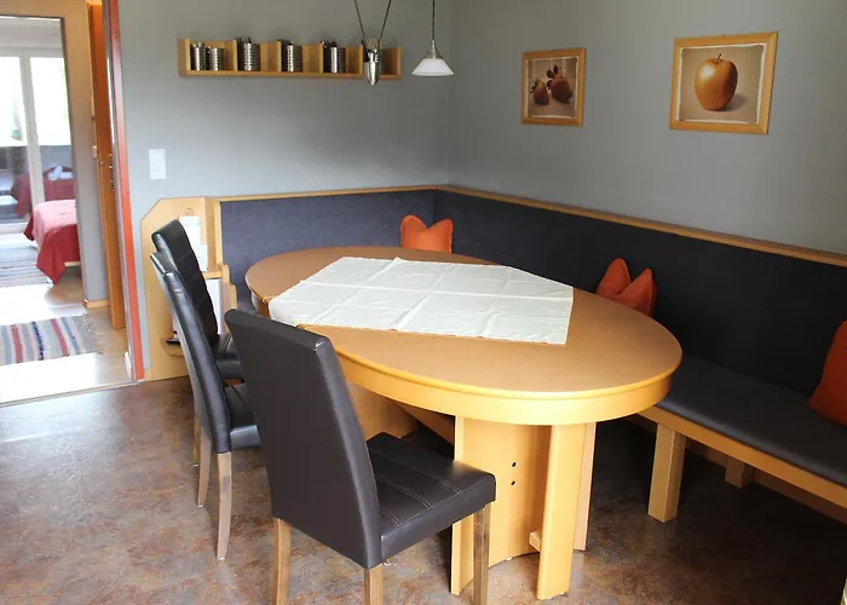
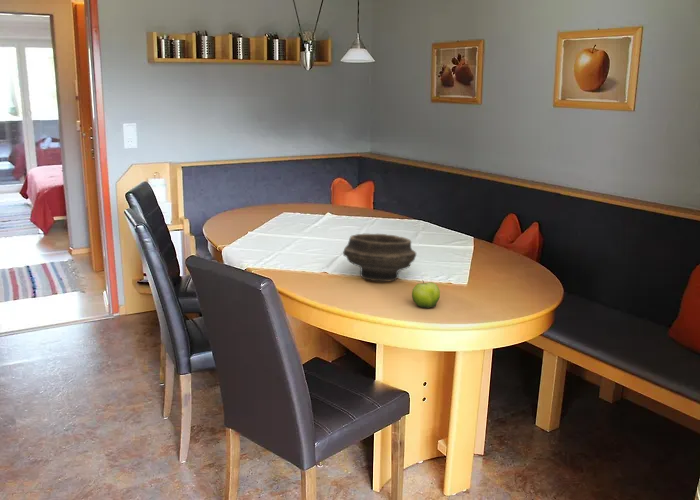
+ bowl (379, 257)
+ fruit (426, 293)
